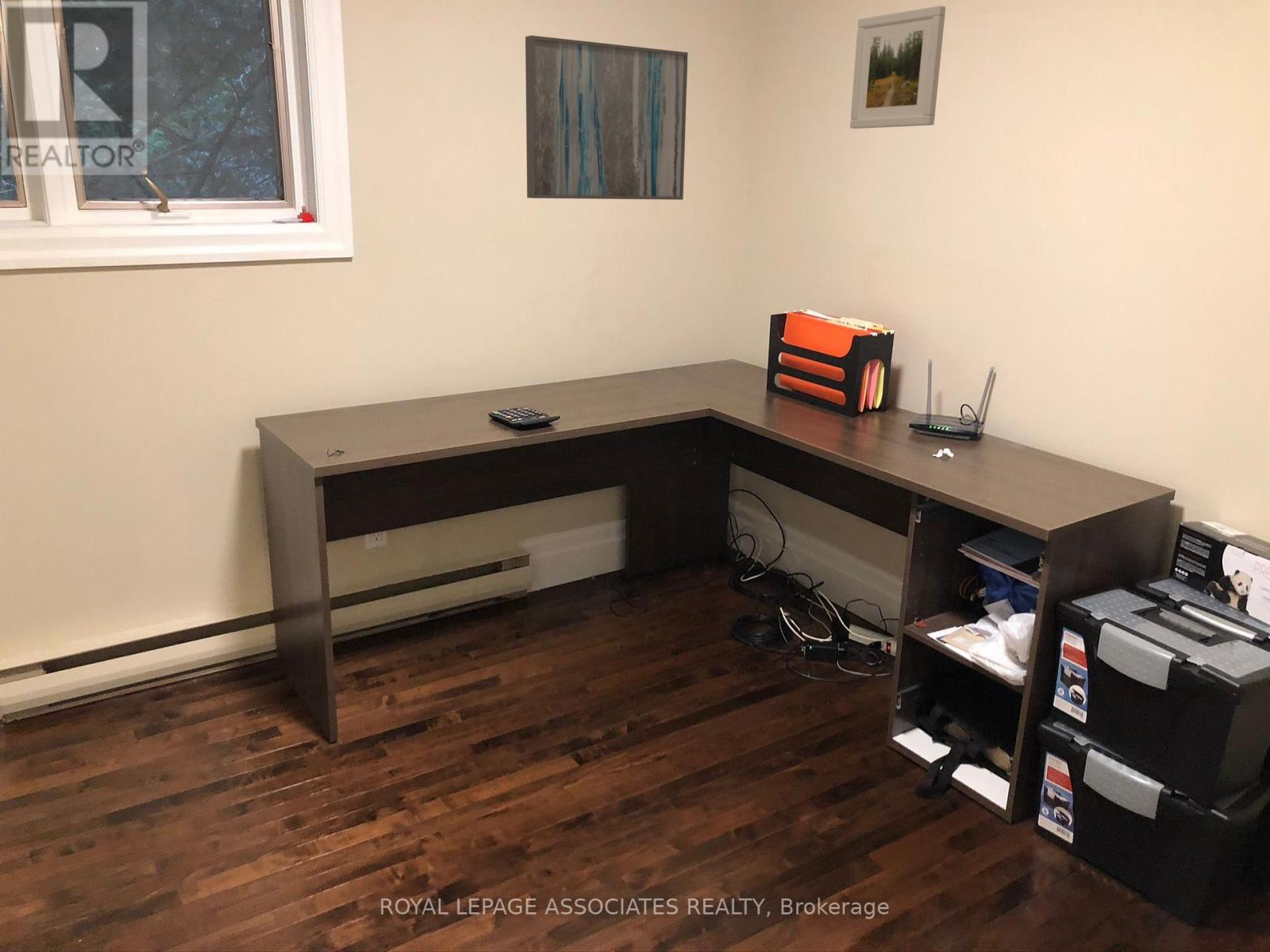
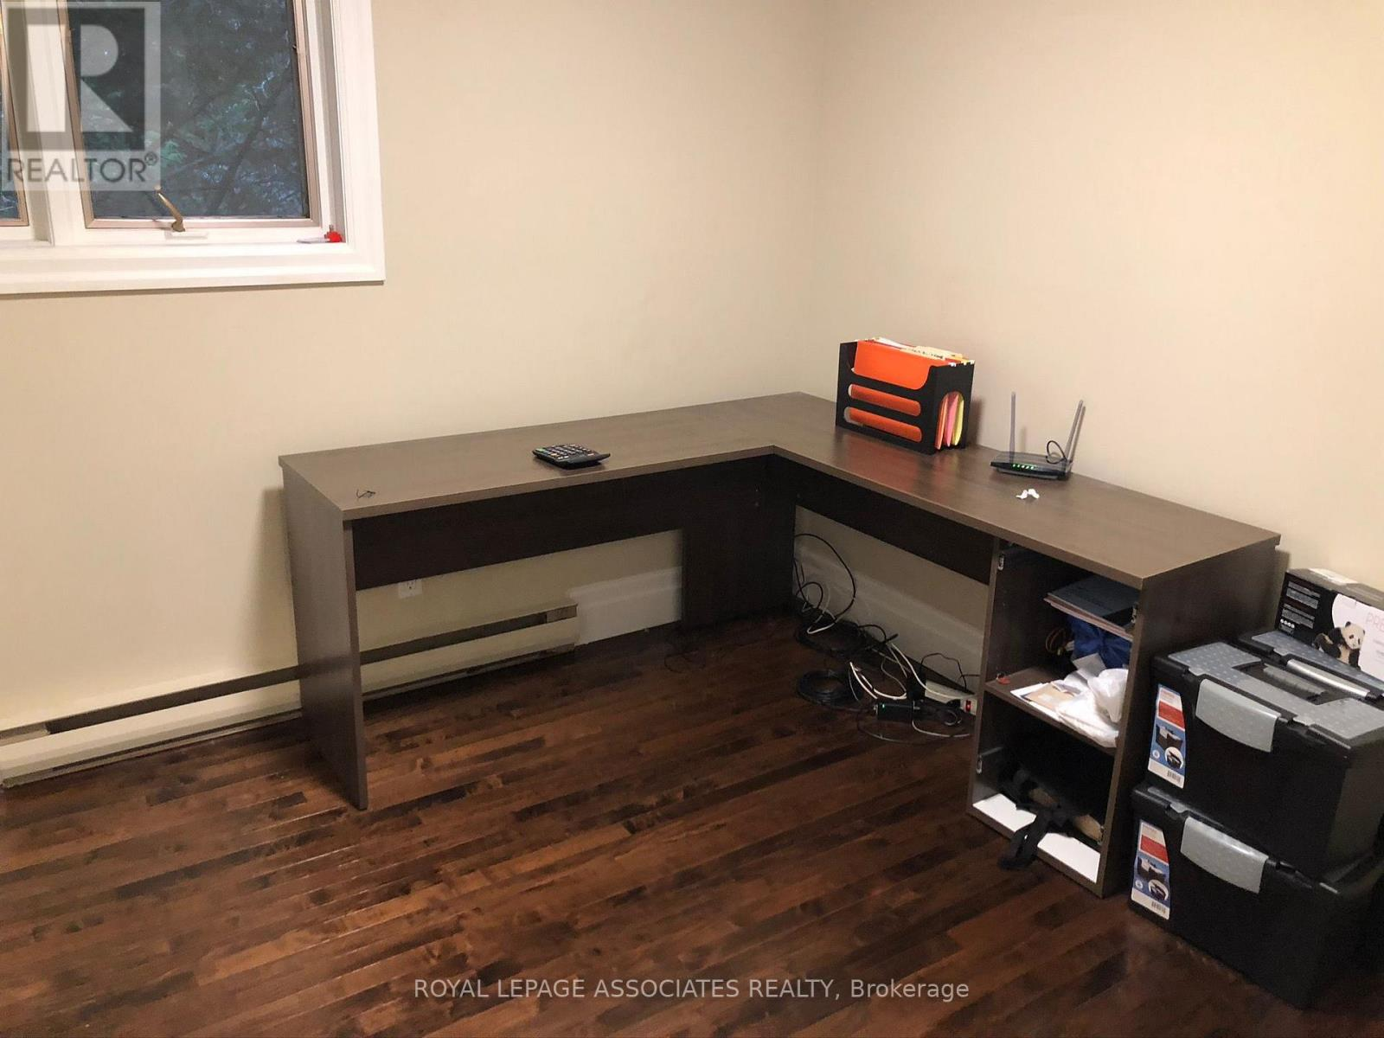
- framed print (895, 71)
- wall art (609, 123)
